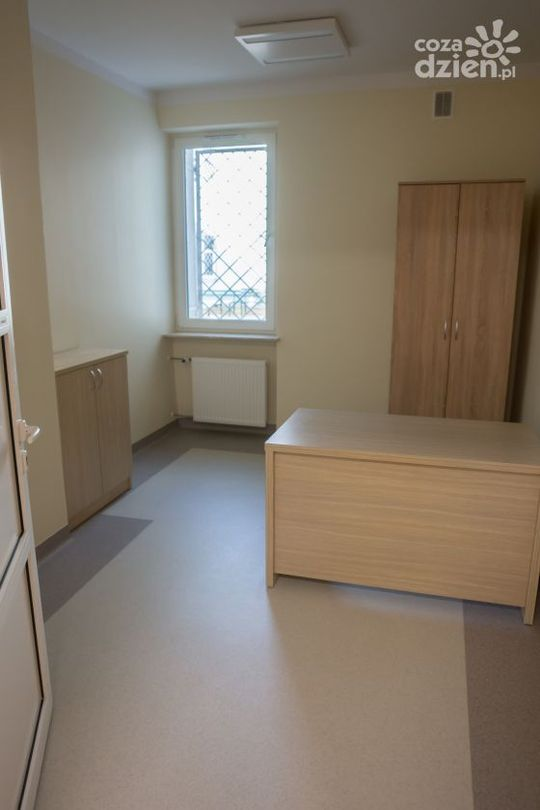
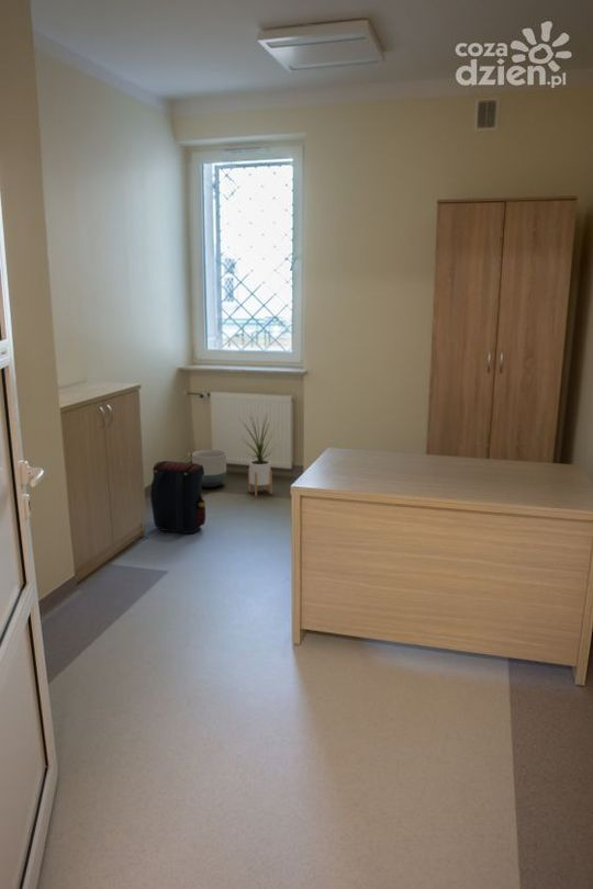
+ house plant (260, 452)
+ planter (209, 470)
+ satchel (177, 498)
